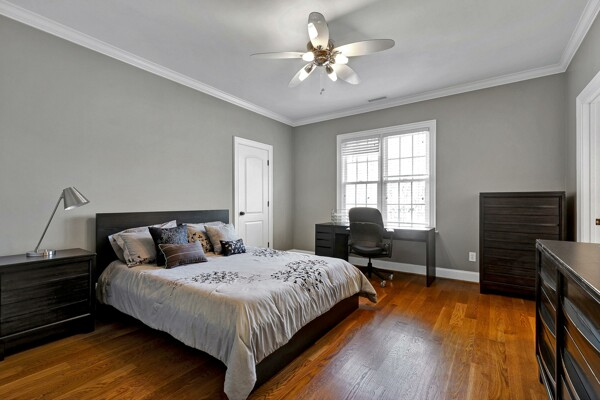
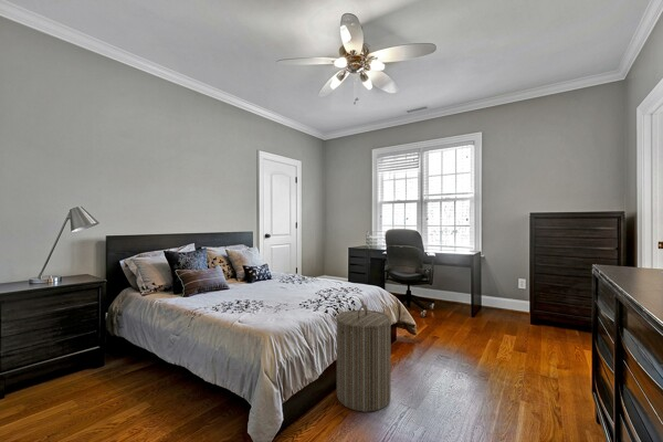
+ laundry hamper (362, 350)
